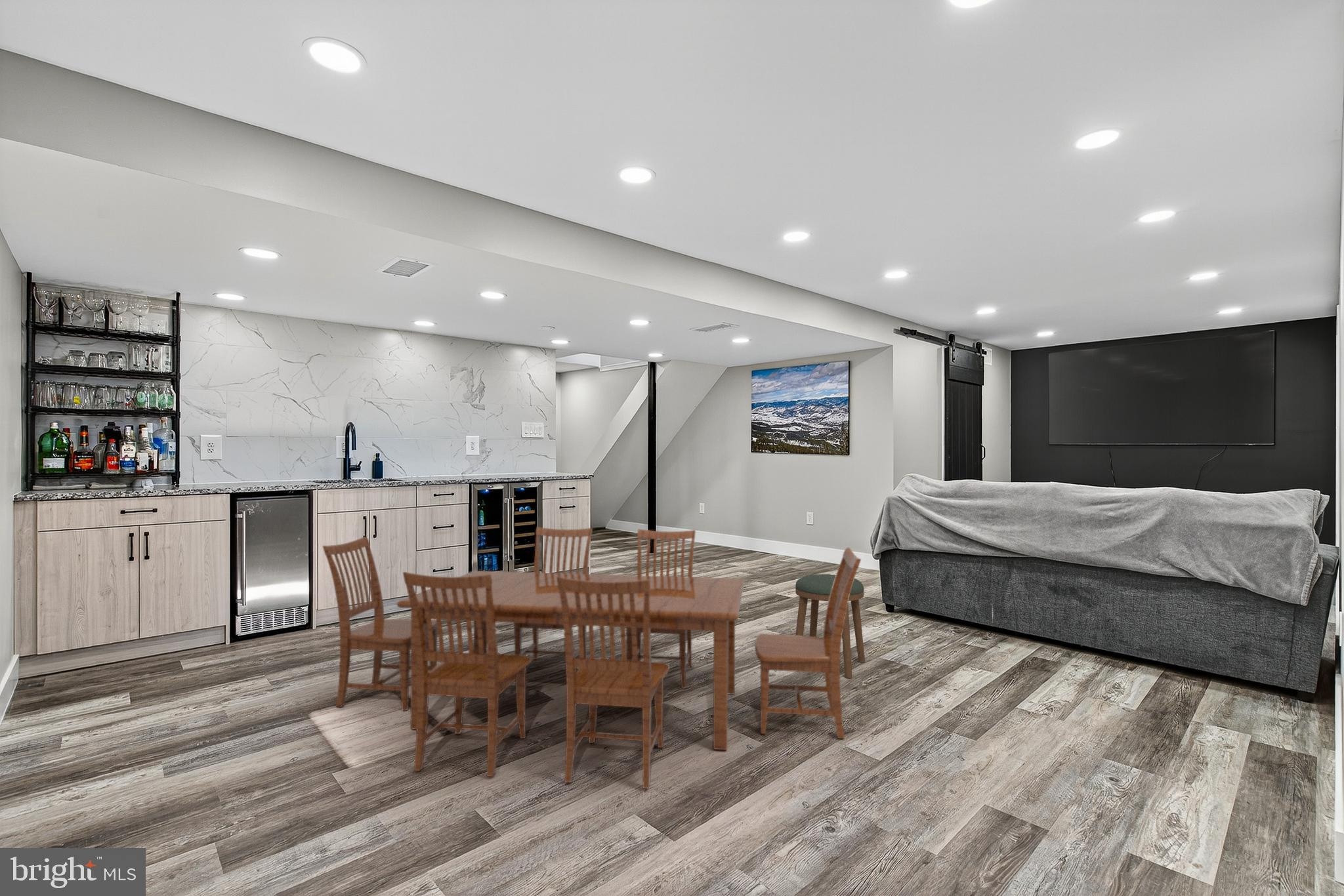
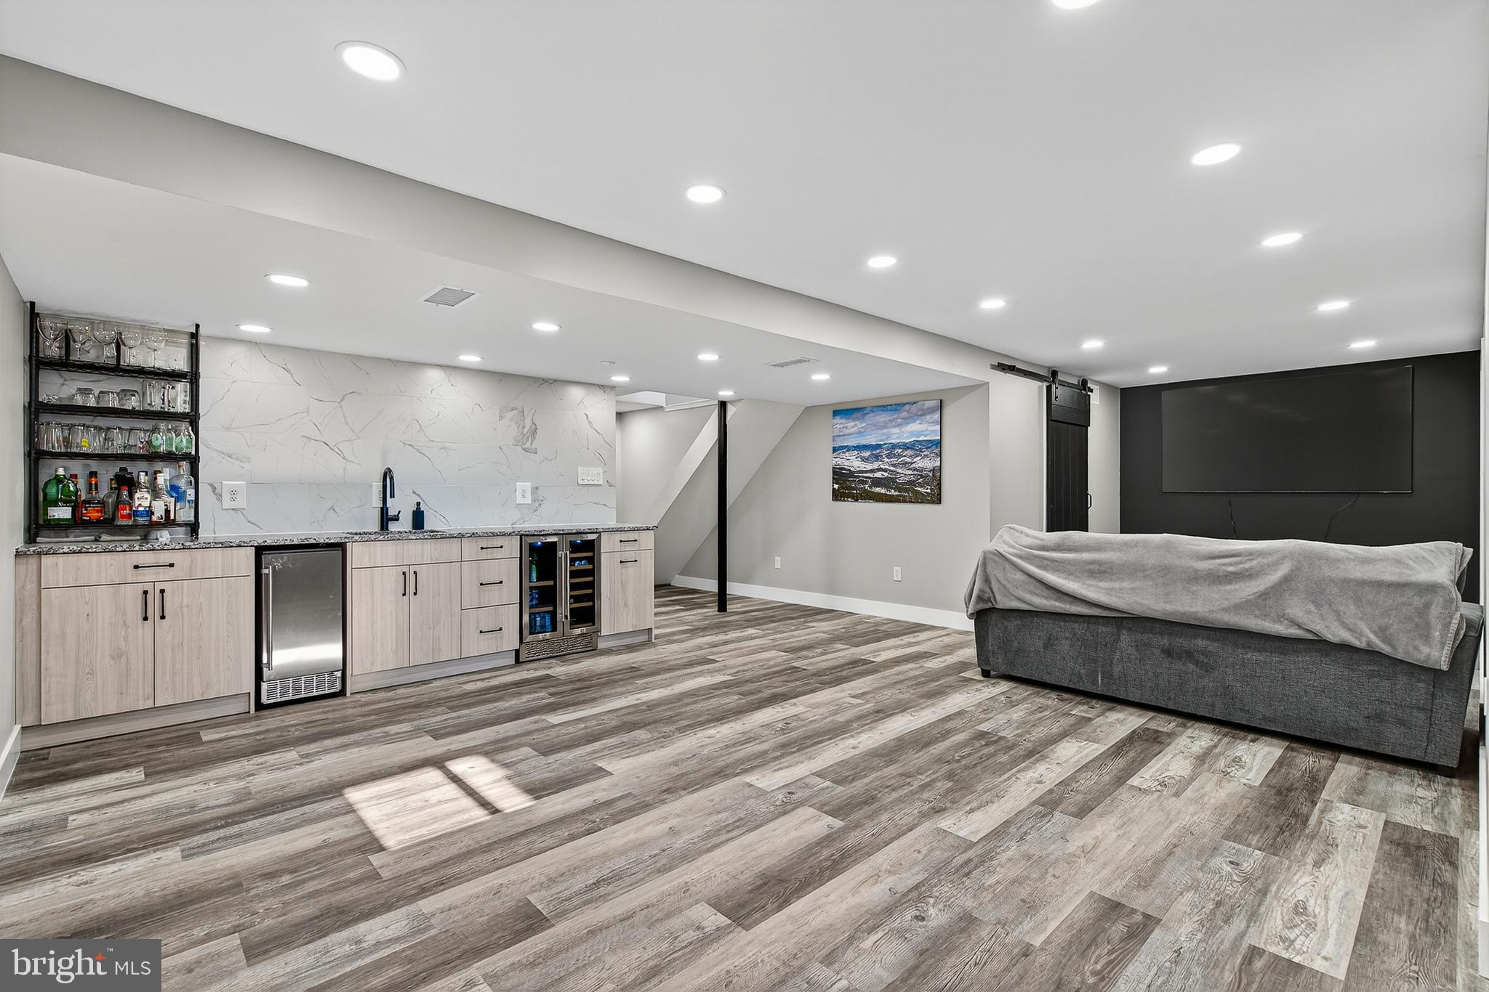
- dining set (585, 627)
- stool (817, 621)
